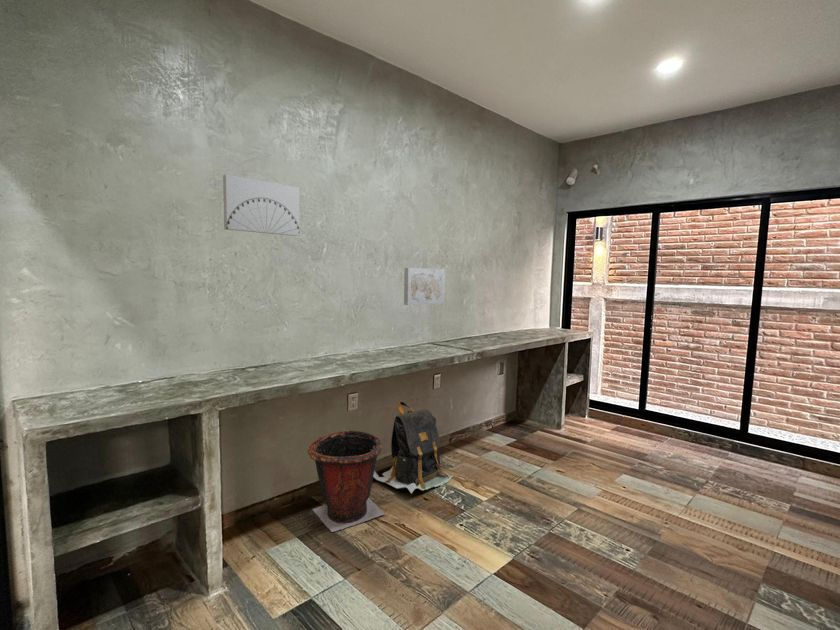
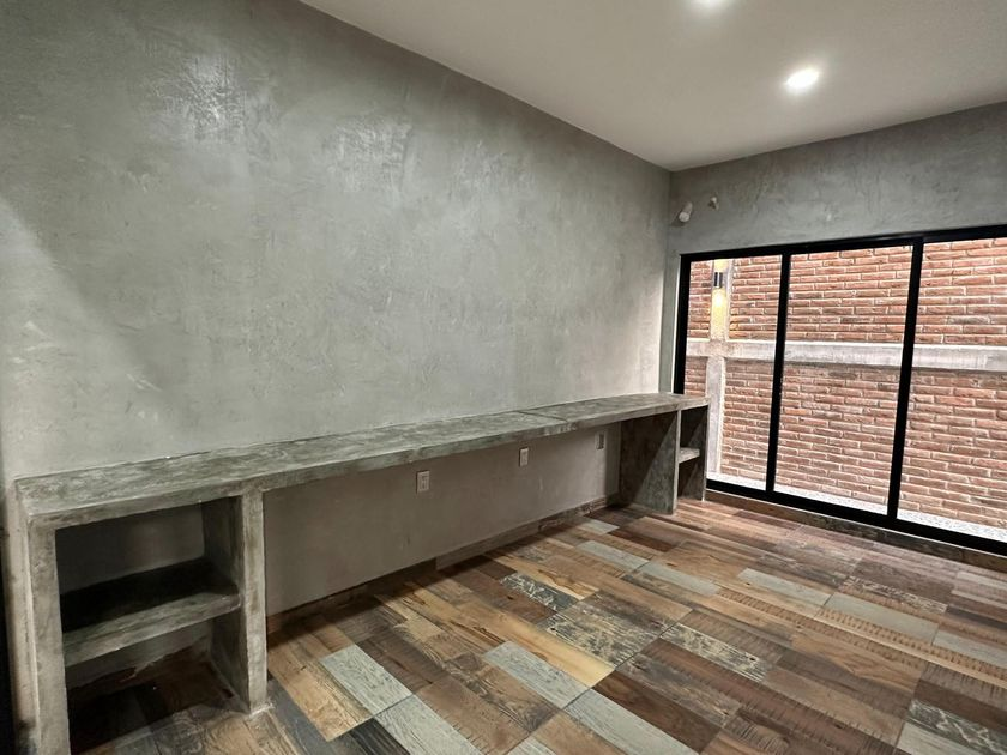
- wall art (425, 286)
- backpack (414, 443)
- wall art (263, 207)
- waste bin (348, 475)
